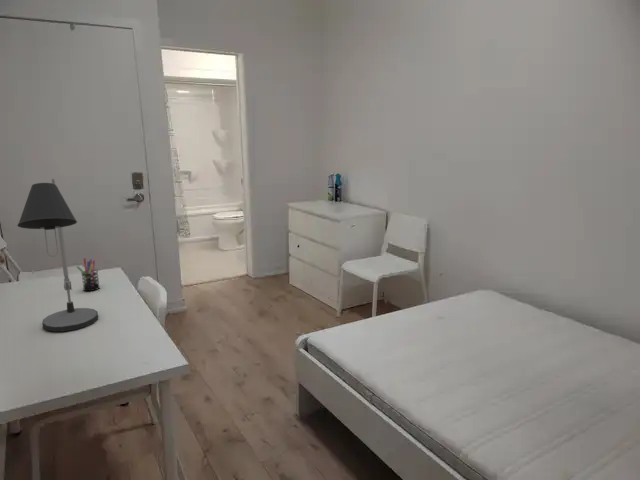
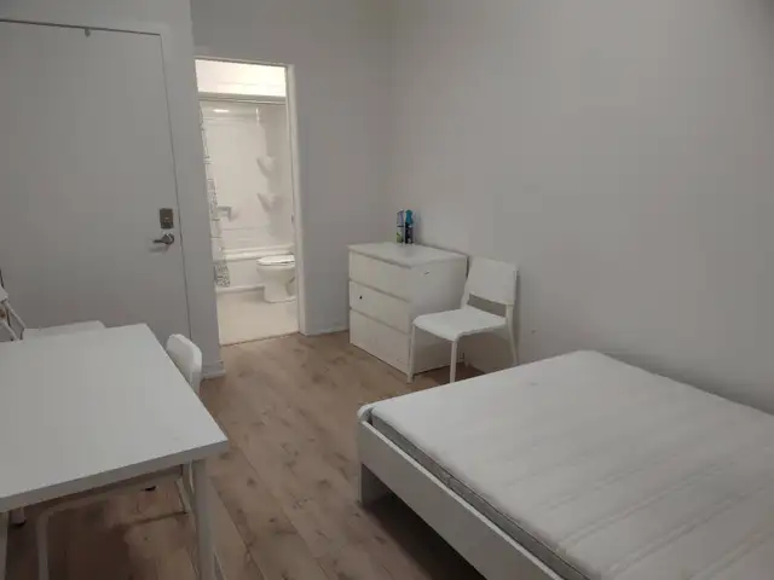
- desk lamp (62, 263)
- pen holder (87, 274)
